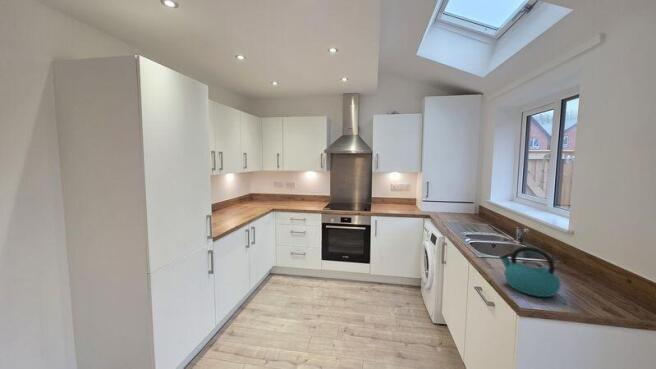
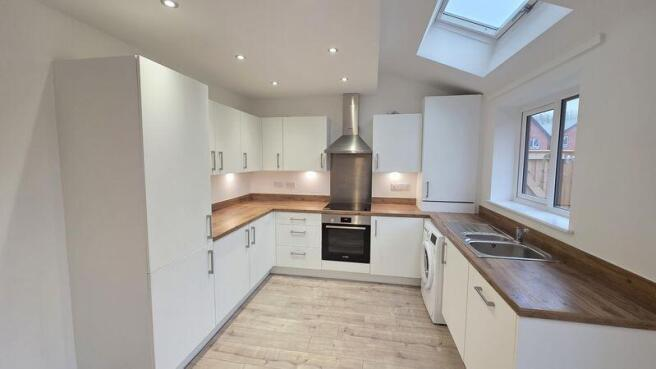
- kettle (527, 267)
